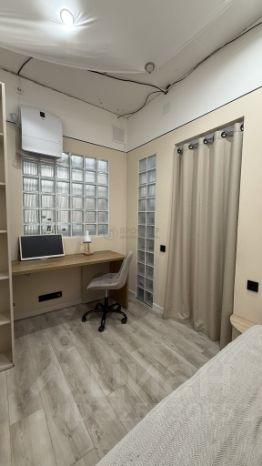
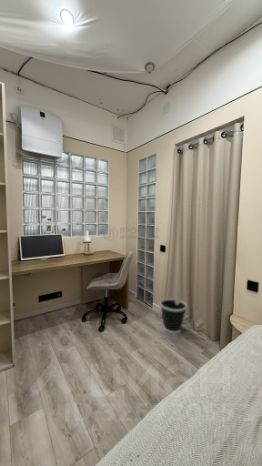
+ wastebasket (172, 316)
